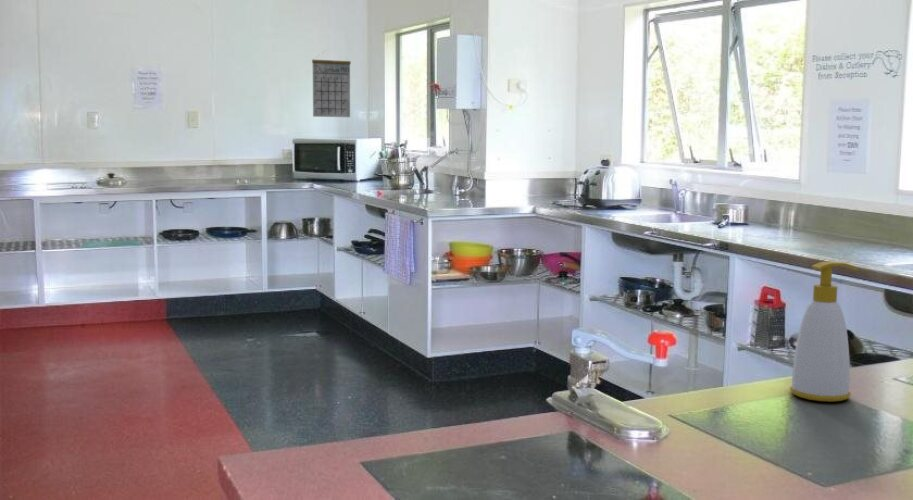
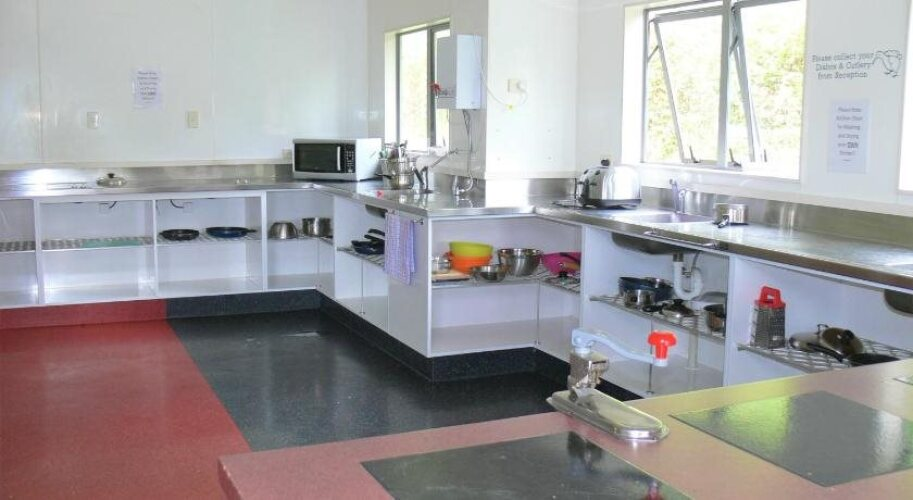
- calendar (331, 82)
- soap bottle (823, 329)
